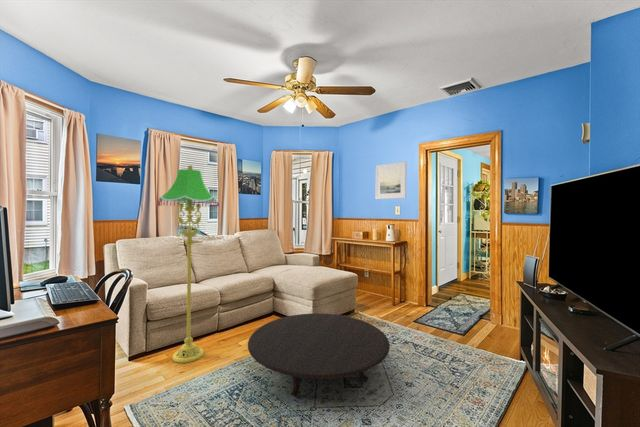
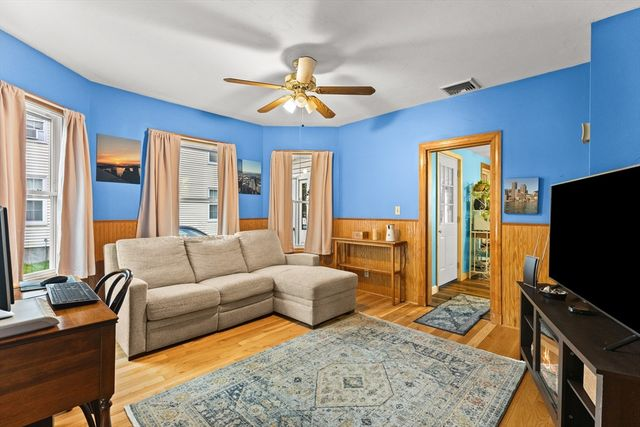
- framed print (390, 181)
- floor lamp (189, 260)
- table (318, 352)
